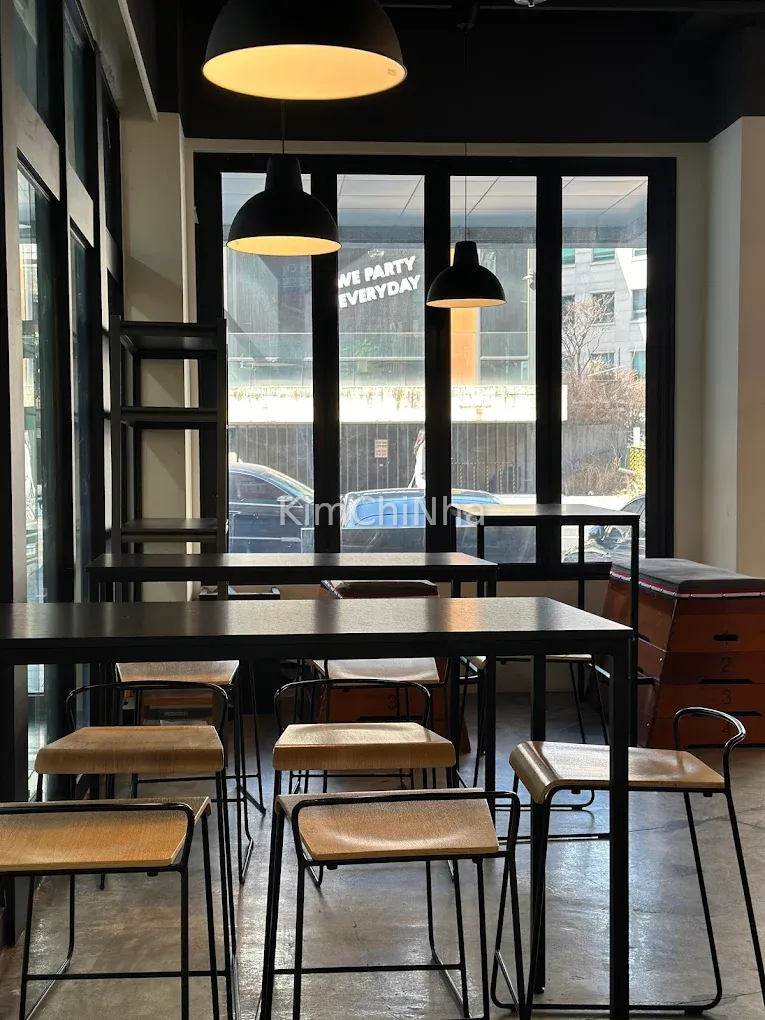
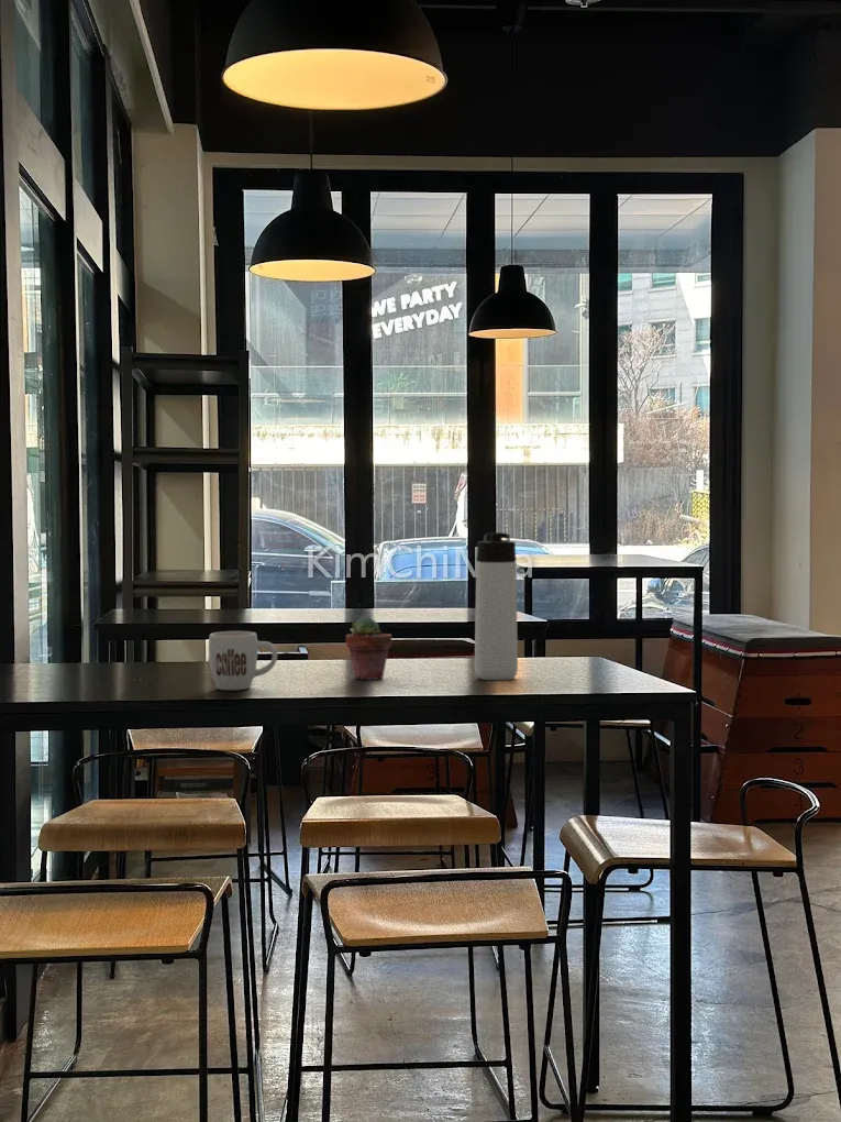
+ potted succulent (368, 647)
+ coffee cup (243, 660)
+ thermos bottle (496, 605)
